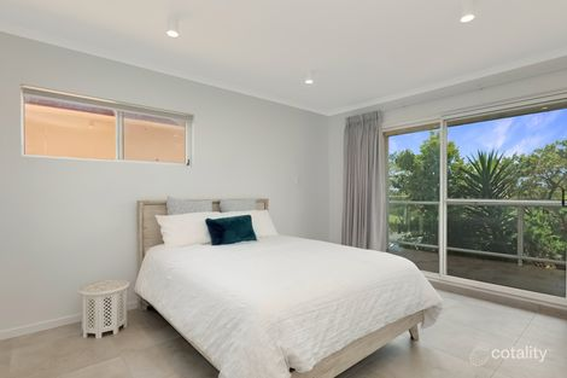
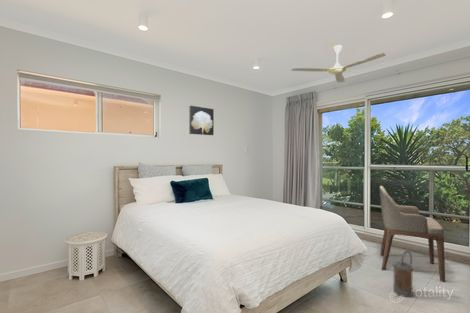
+ watering can (402, 272)
+ ceiling fan (335, 64)
+ wall art (201, 121)
+ armchair (409, 227)
